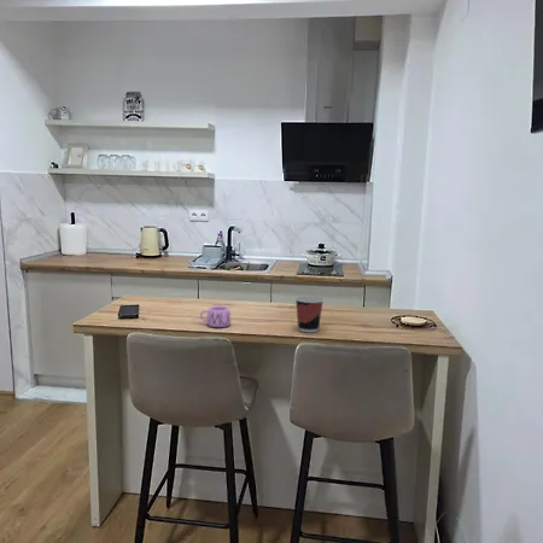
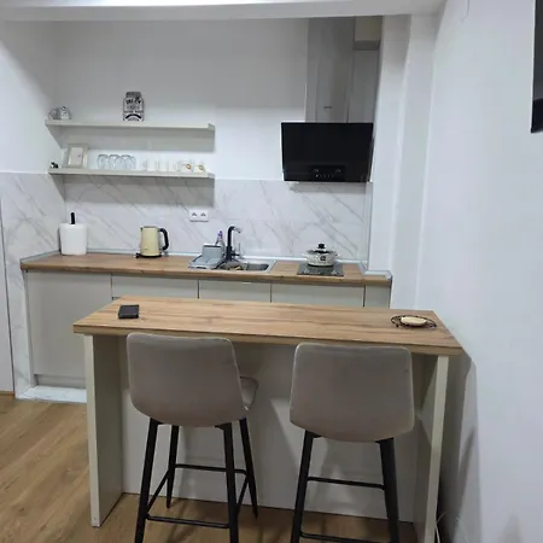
- cup (309, 314)
- mug (215, 316)
